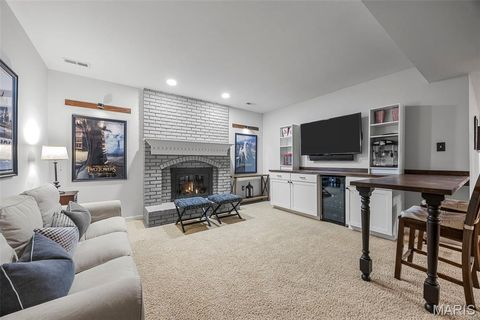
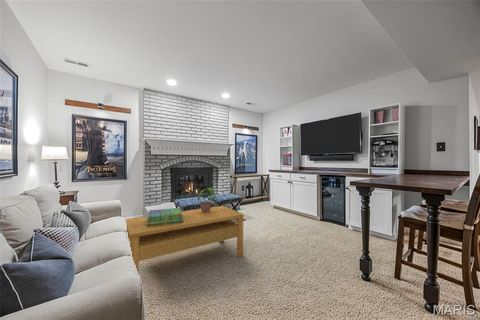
+ stack of books (165, 215)
+ coffee table (187, 238)
+ potted plant (204, 199)
